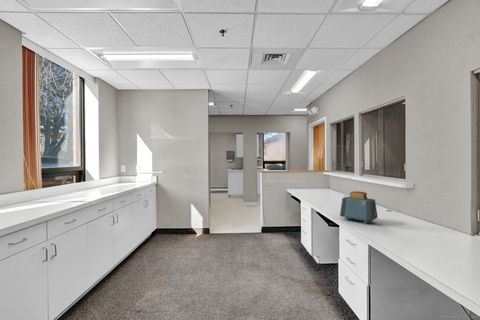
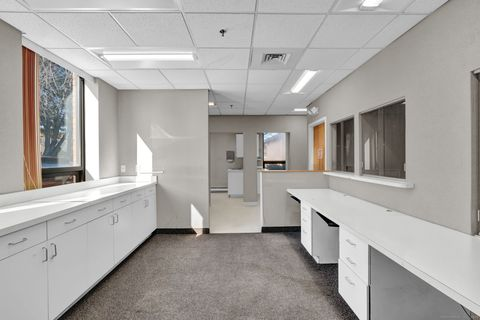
- toaster (358, 206)
